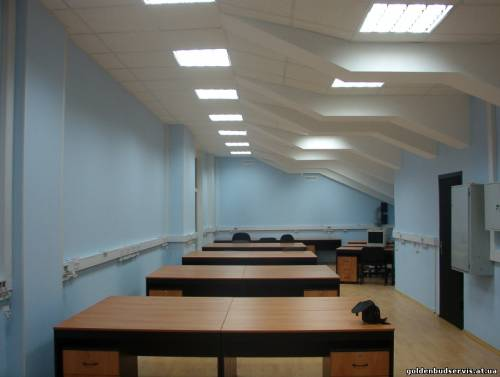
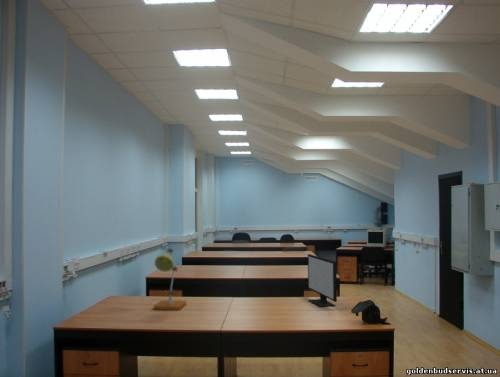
+ desk lamp (172, 278)
+ computer monitor (321, 280)
